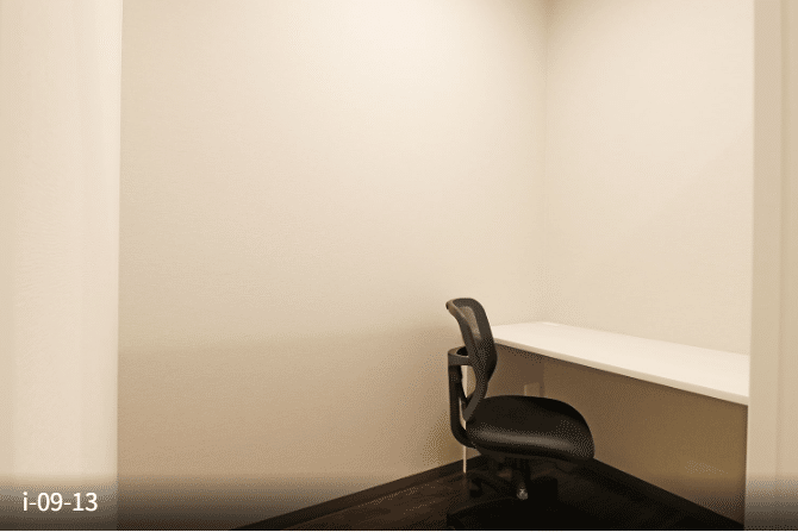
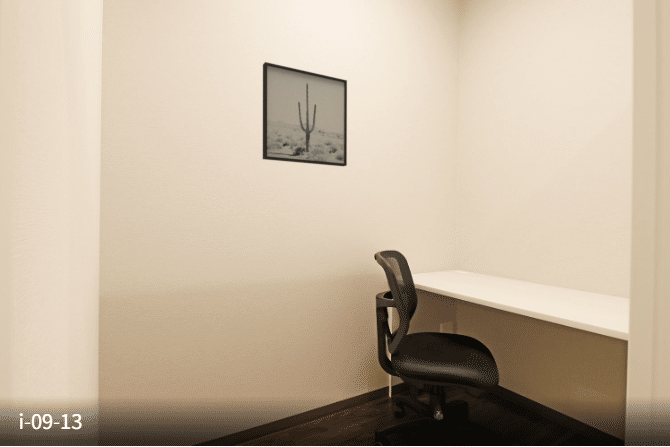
+ wall art (307, 117)
